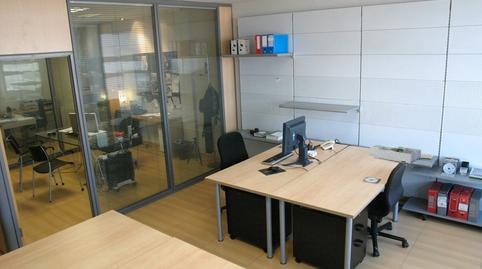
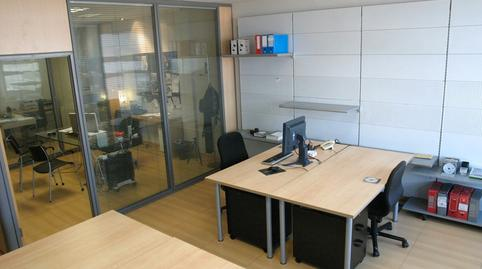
- desk organizer (393, 152)
